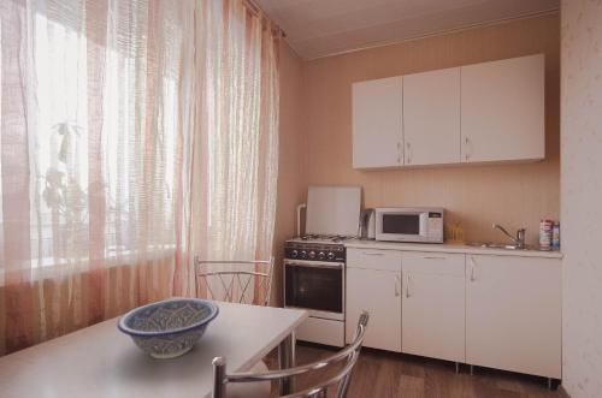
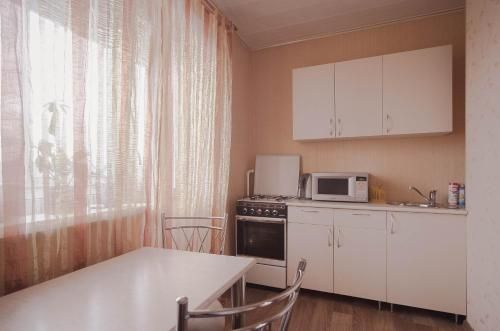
- decorative bowl (171, 331)
